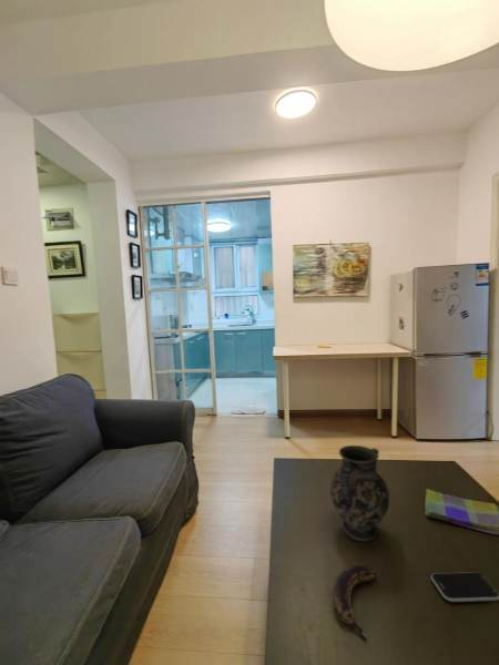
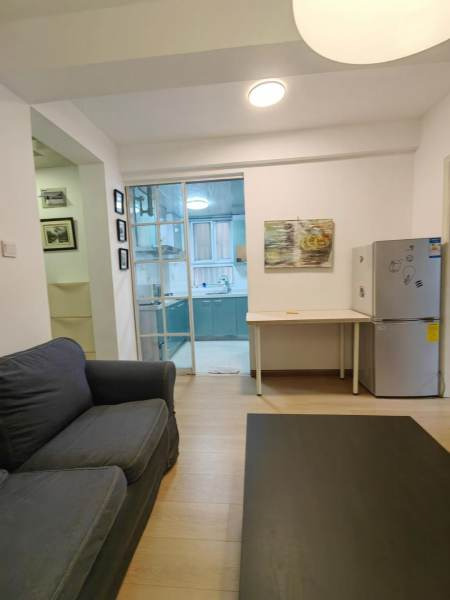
- smartphone (464, 586)
- banana (350, 591)
- ewer (358, 490)
- dish towel (462, 510)
